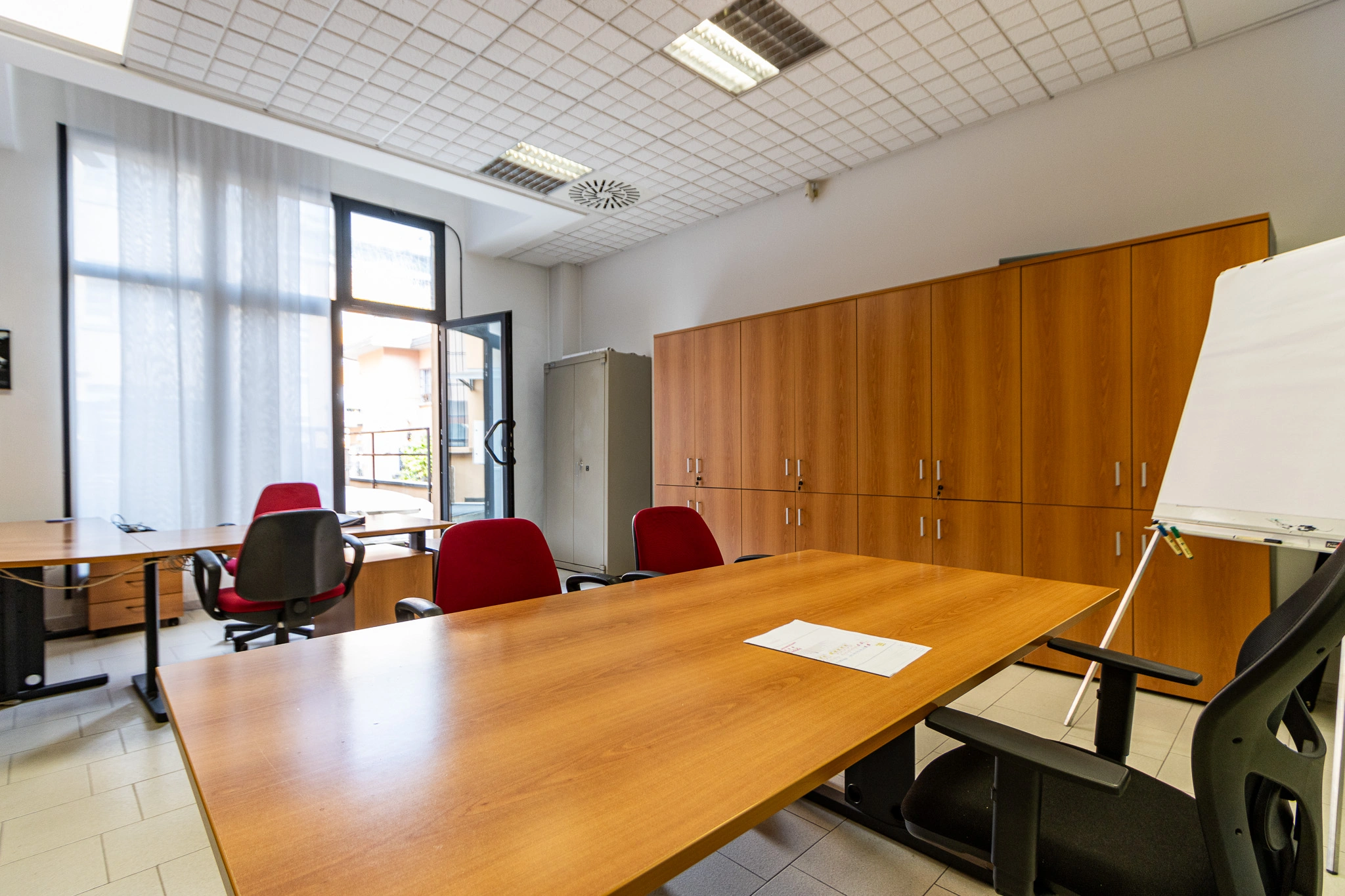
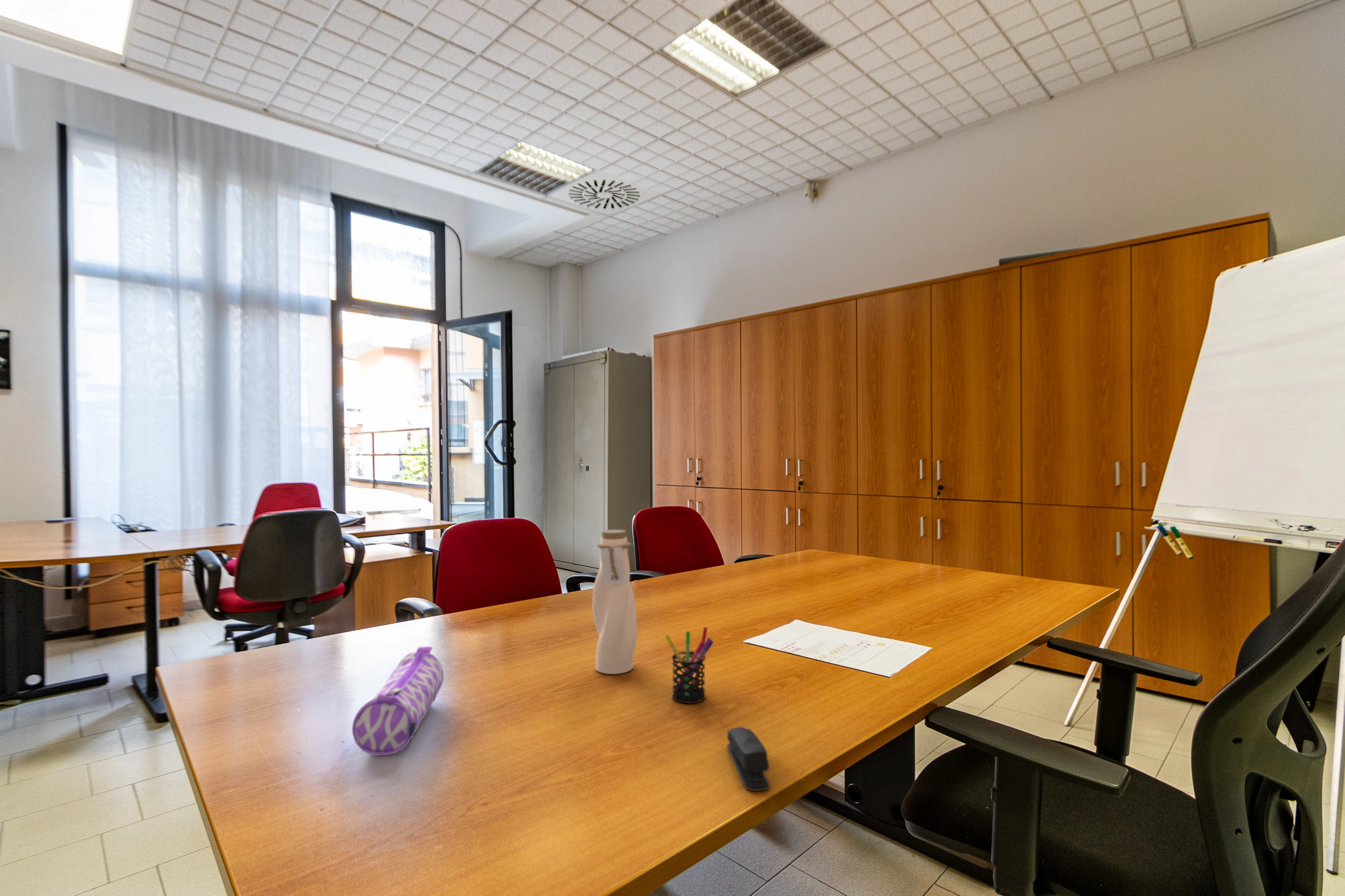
+ stapler (747, 748)
+ pencil case (402, 697)
+ water bottle (615, 600)
+ pen holder (690, 660)
